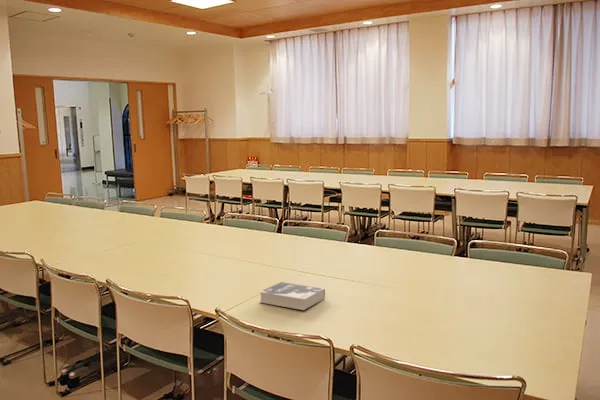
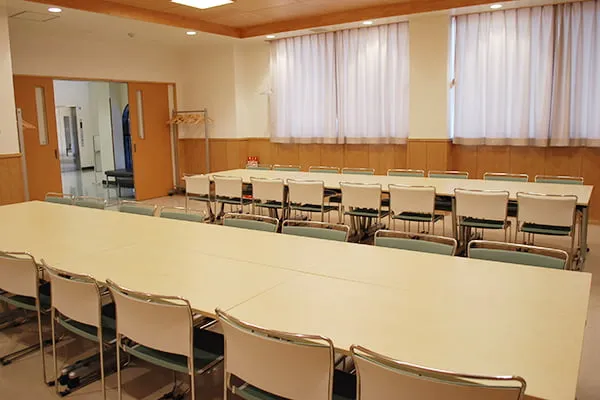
- book (292, 295)
